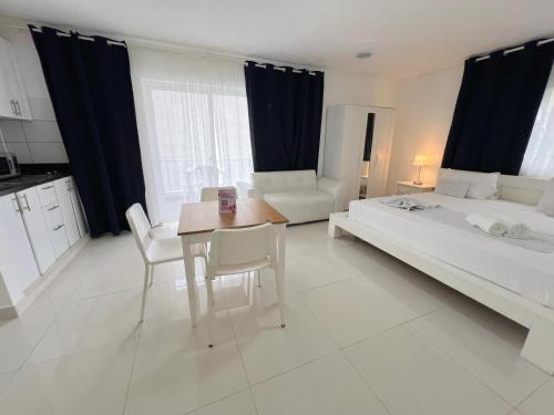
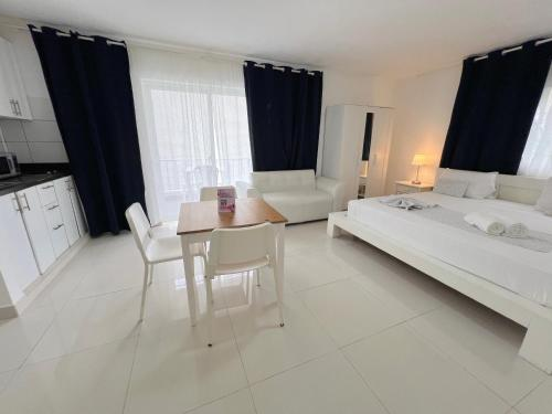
- ceiling light (363, 50)
